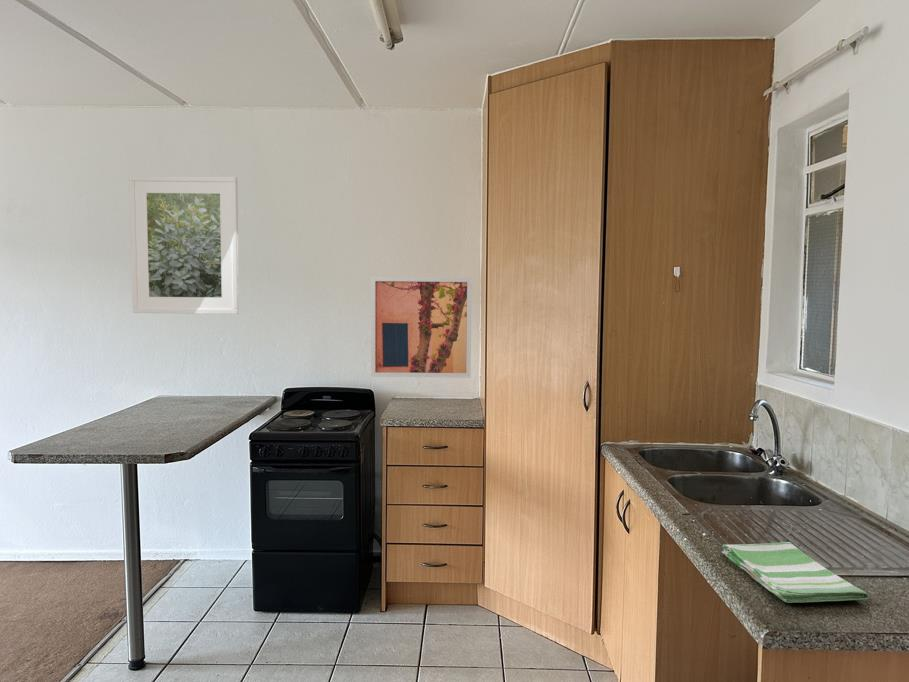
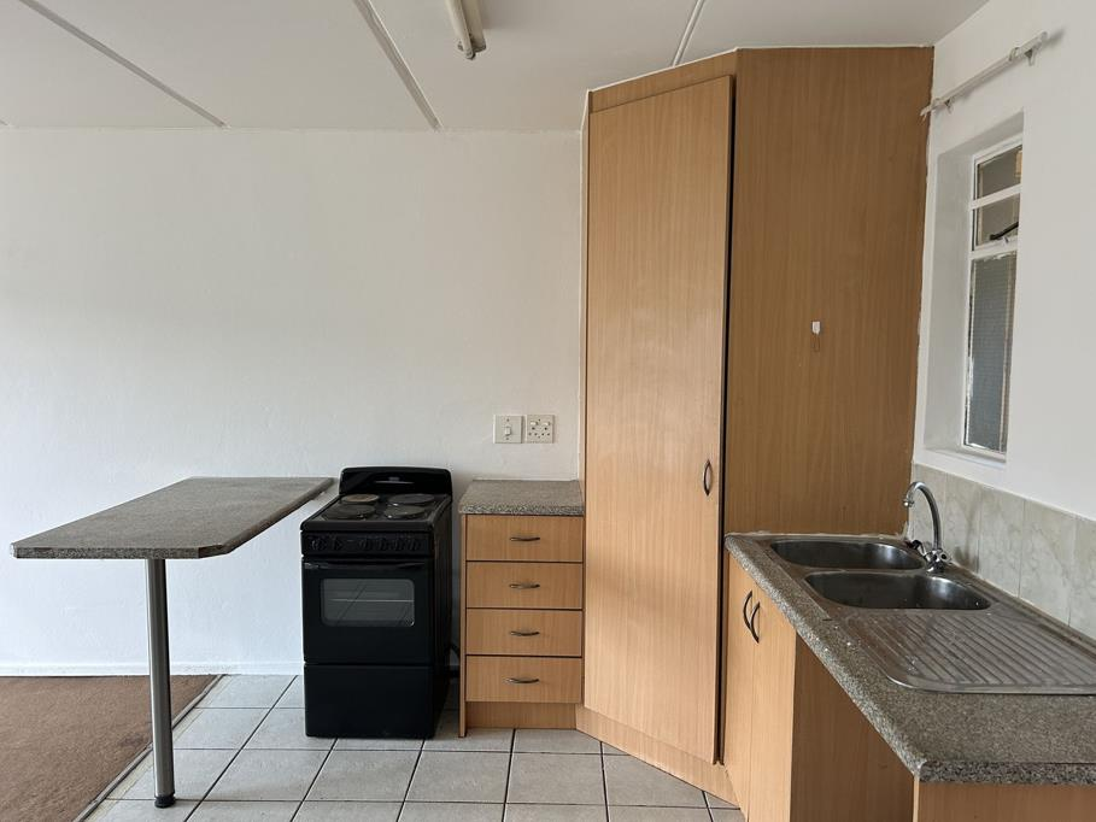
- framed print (184, 245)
- dish towel (787, 569)
- wall art (421, 327)
